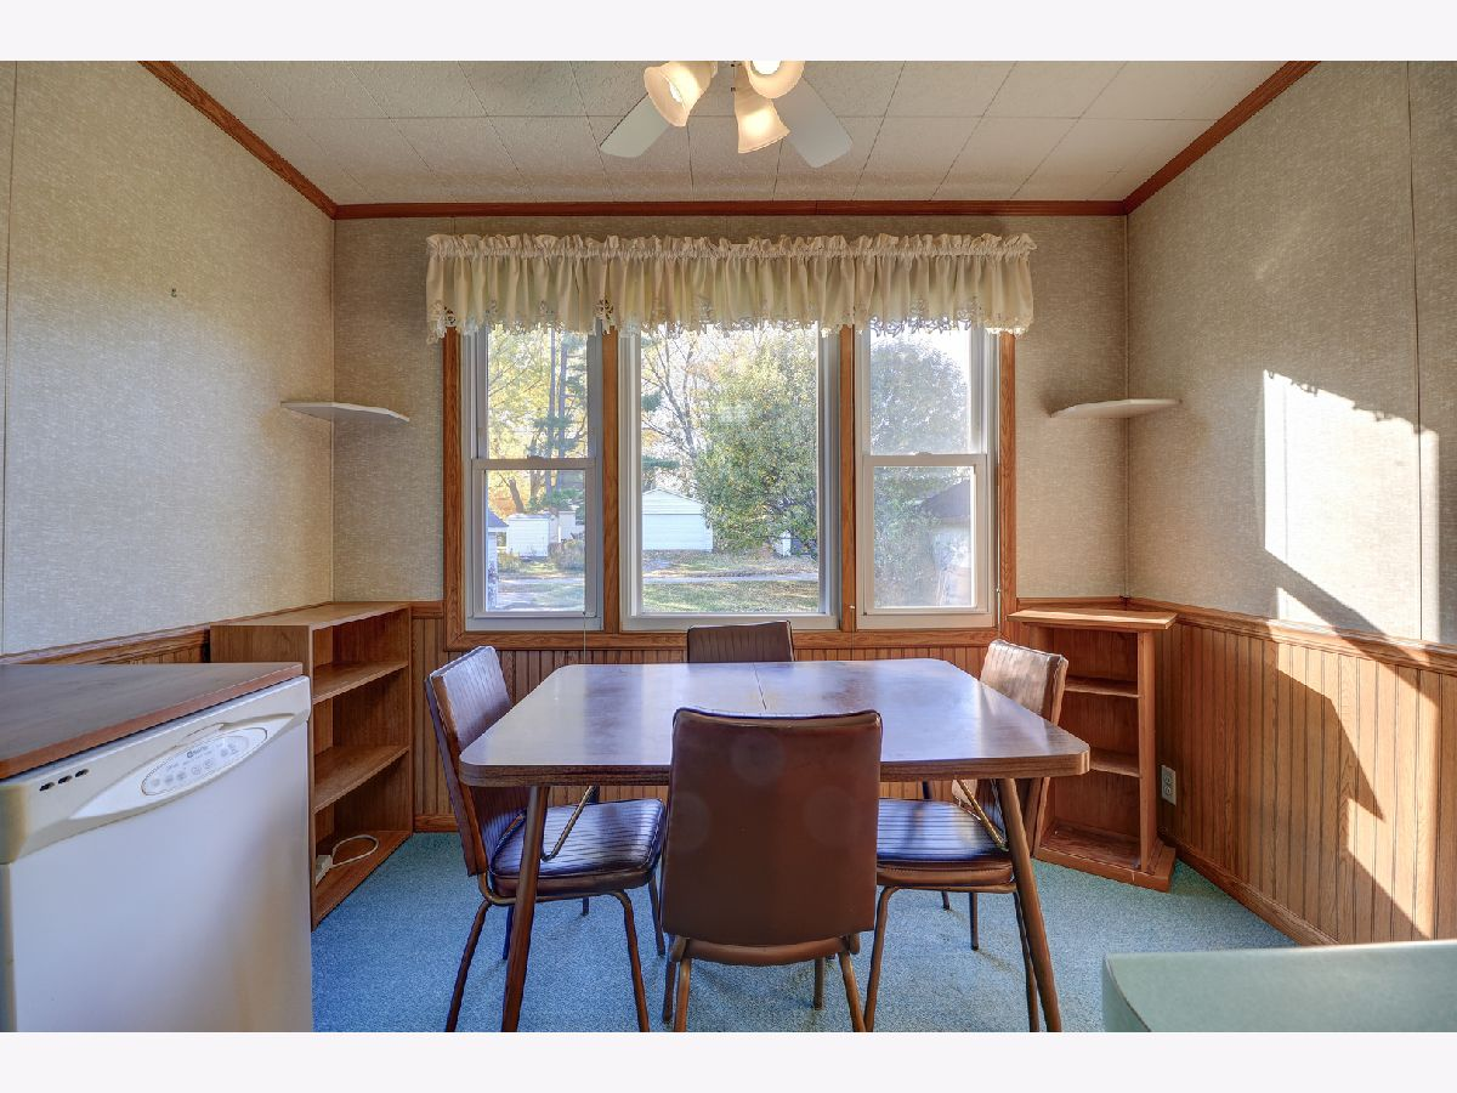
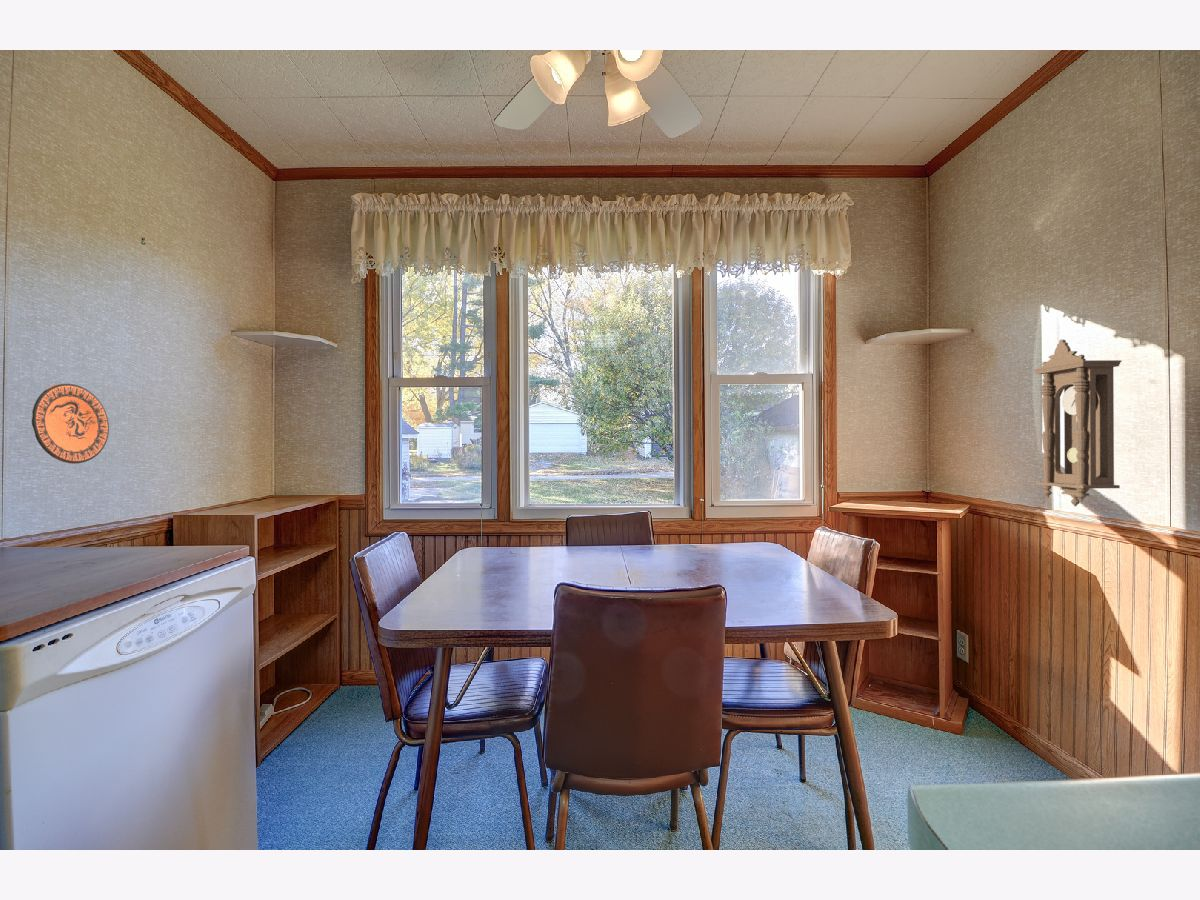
+ pendulum clock (1075, 423)
+ decorative plate (71, 423)
